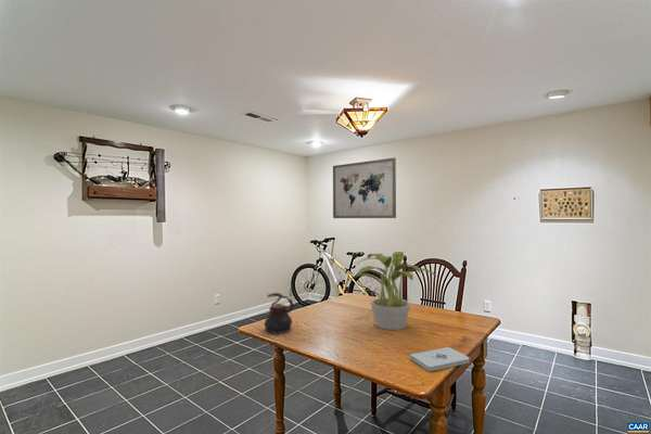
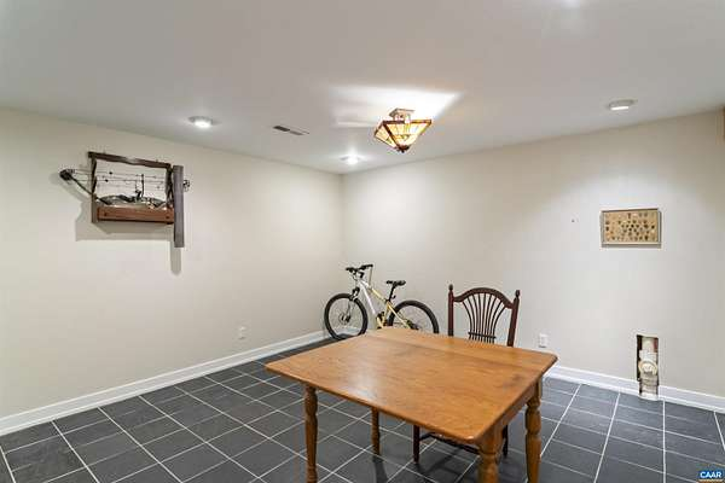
- teapot (279, 310)
- wall art (361, 190)
- potted plant (391, 289)
- notepad (439, 358)
